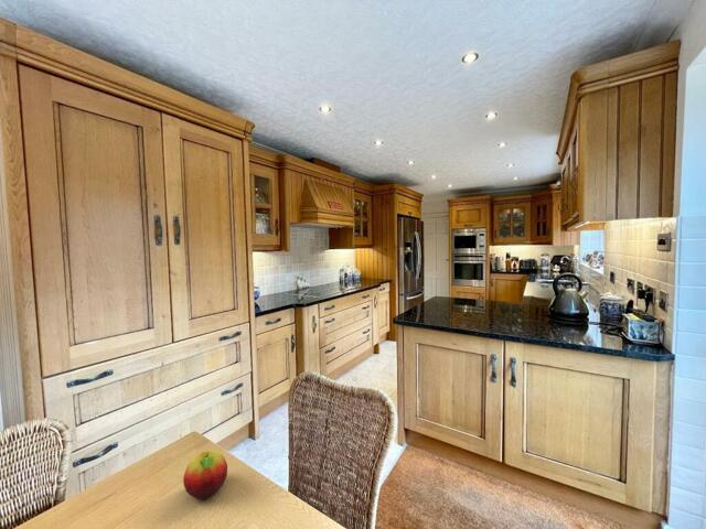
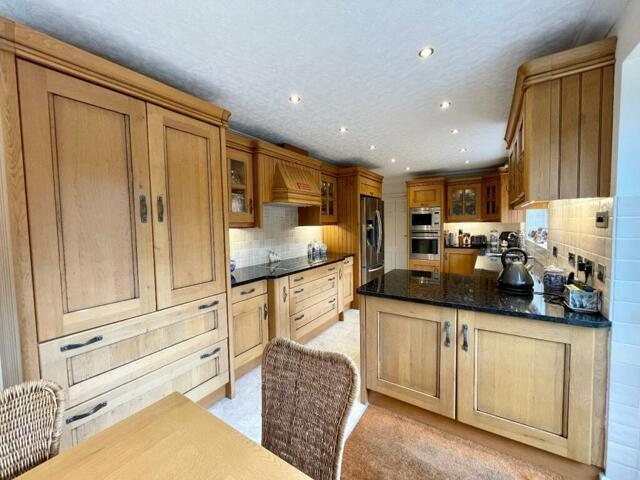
- fruit (205, 472)
